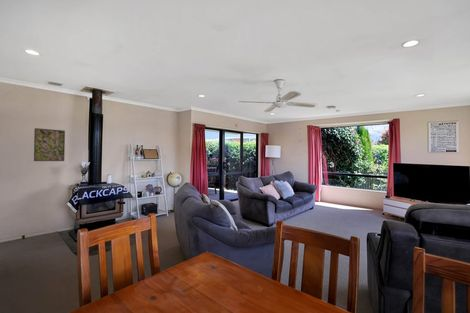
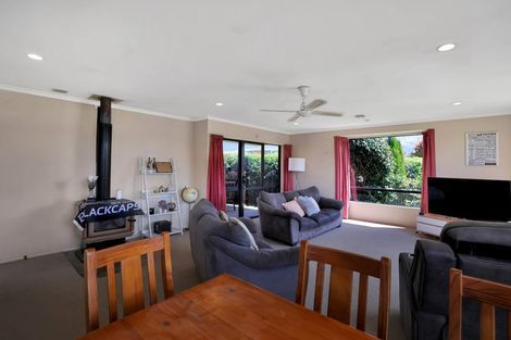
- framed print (49, 145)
